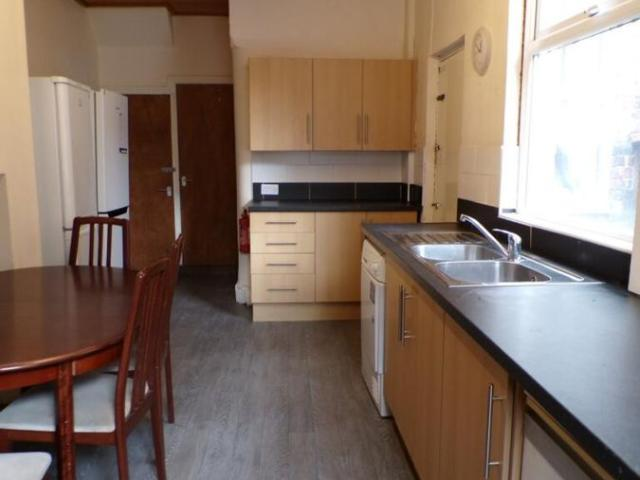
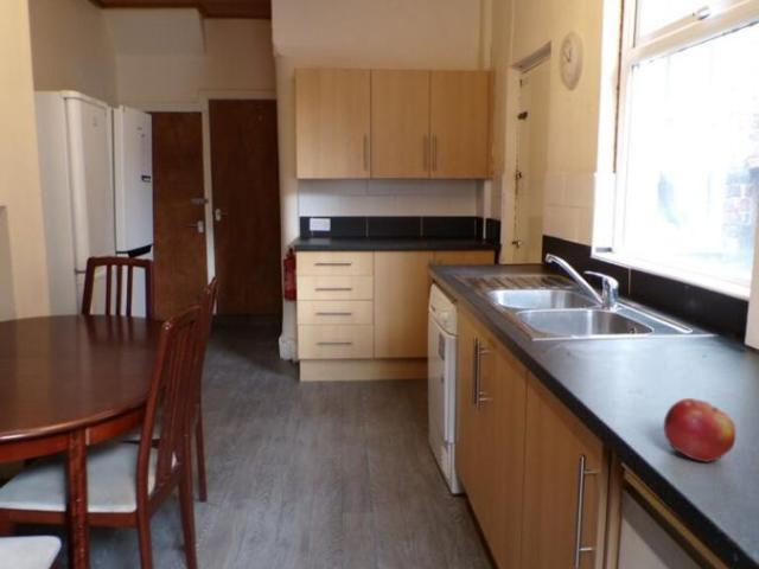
+ fruit (699, 426)
